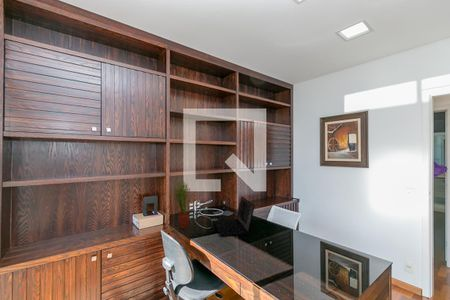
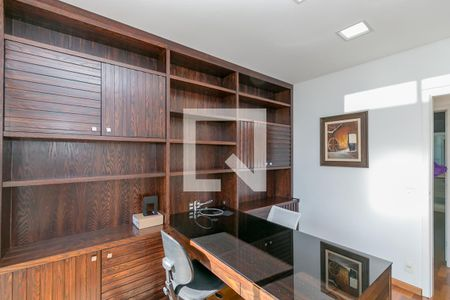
- laptop (237, 214)
- potted plant (180, 204)
